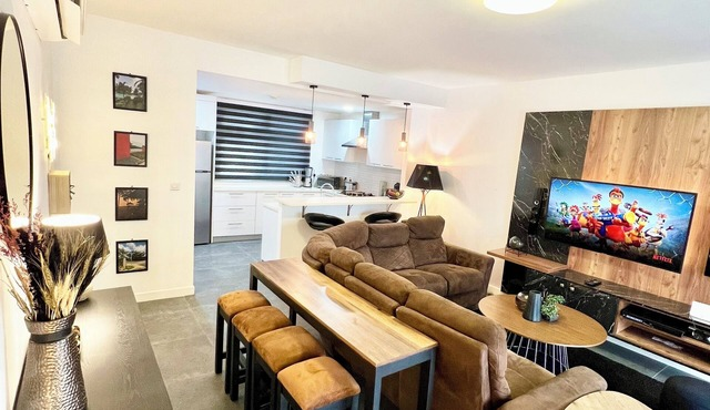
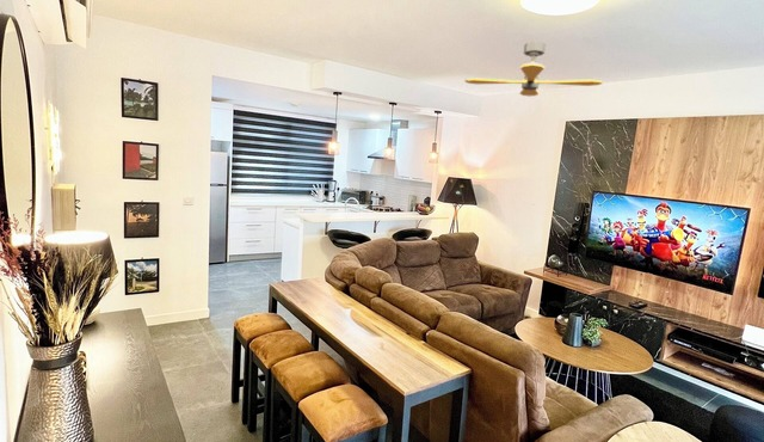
+ ceiling fan (532, 66)
